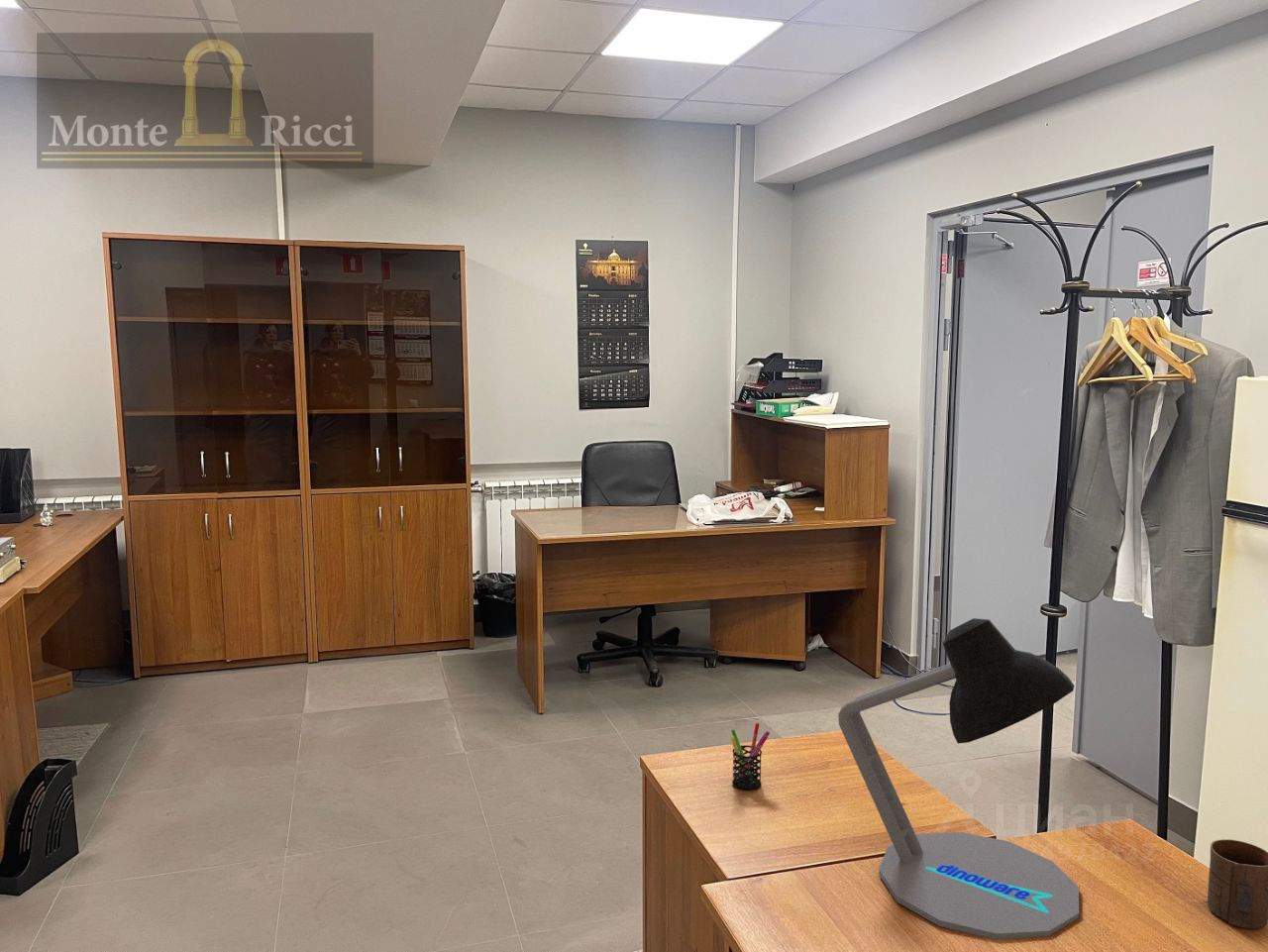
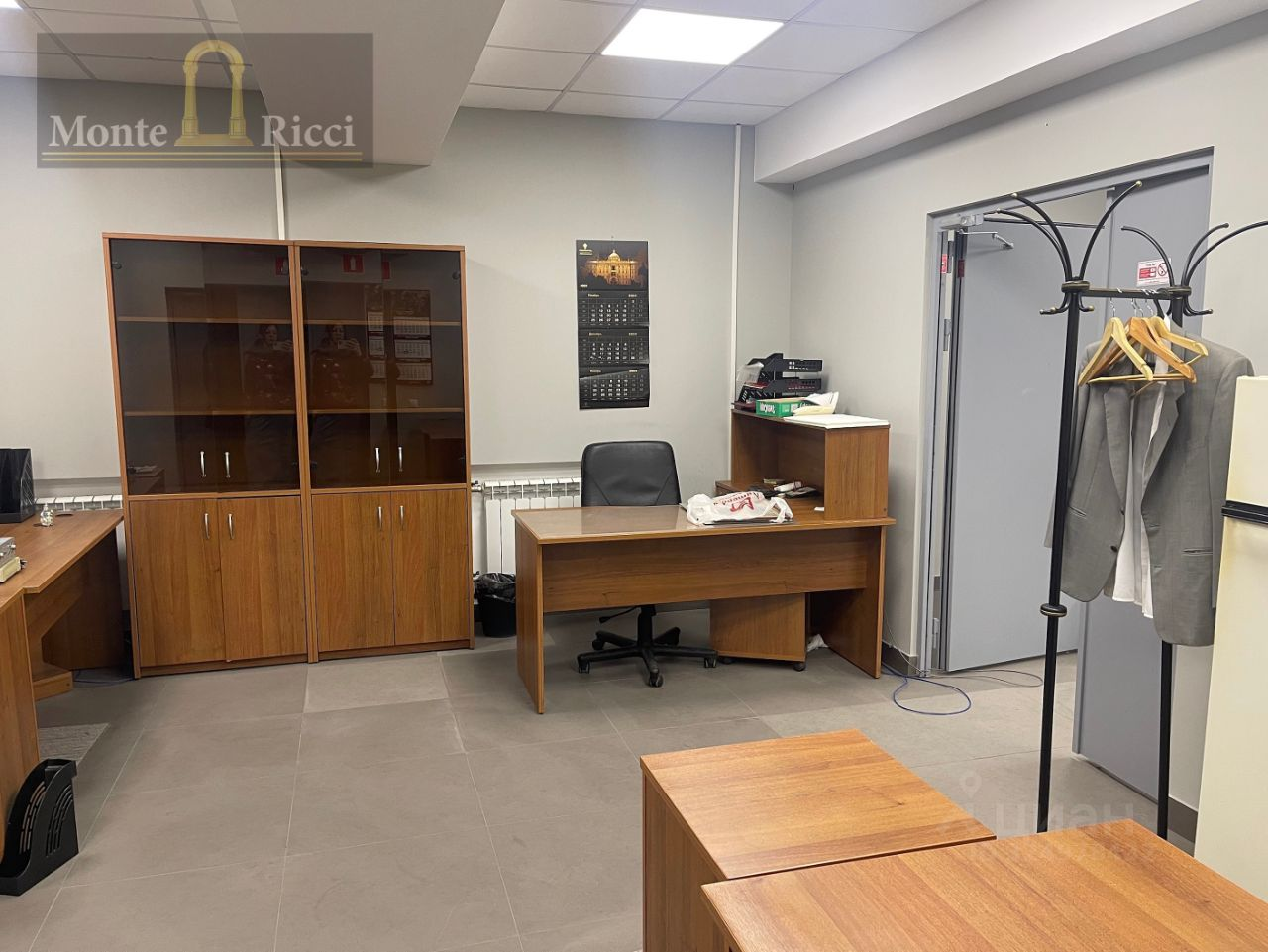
- pen holder (745, 753)
- desk lamp (958, 743)
- cup (1239, 883)
